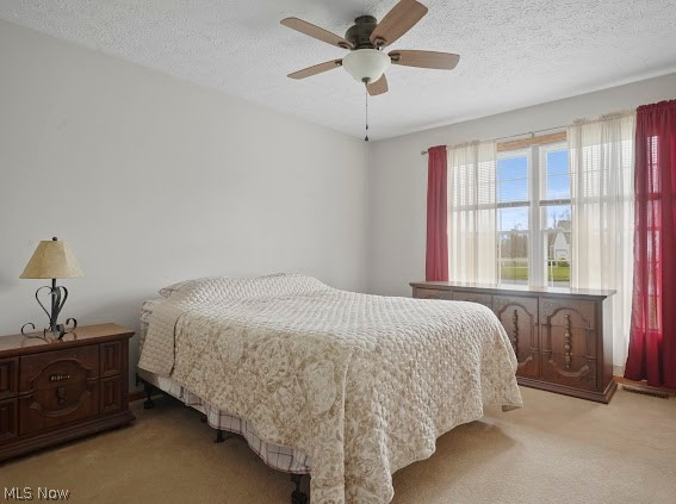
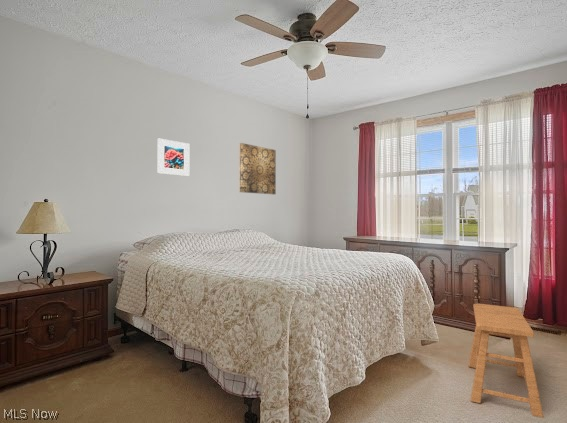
+ stool (500, 355)
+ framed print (174, 157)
+ wall art (258, 170)
